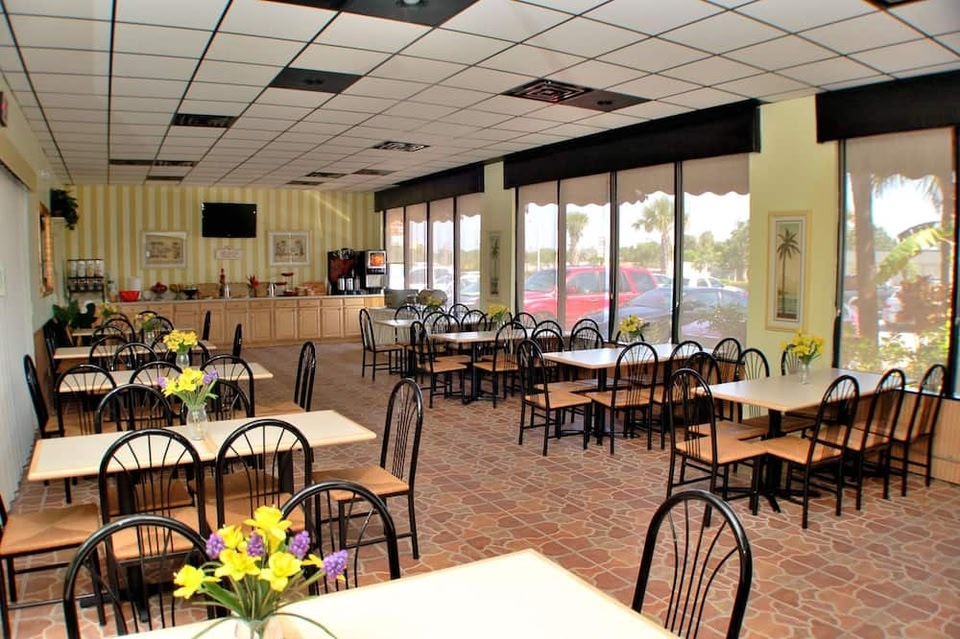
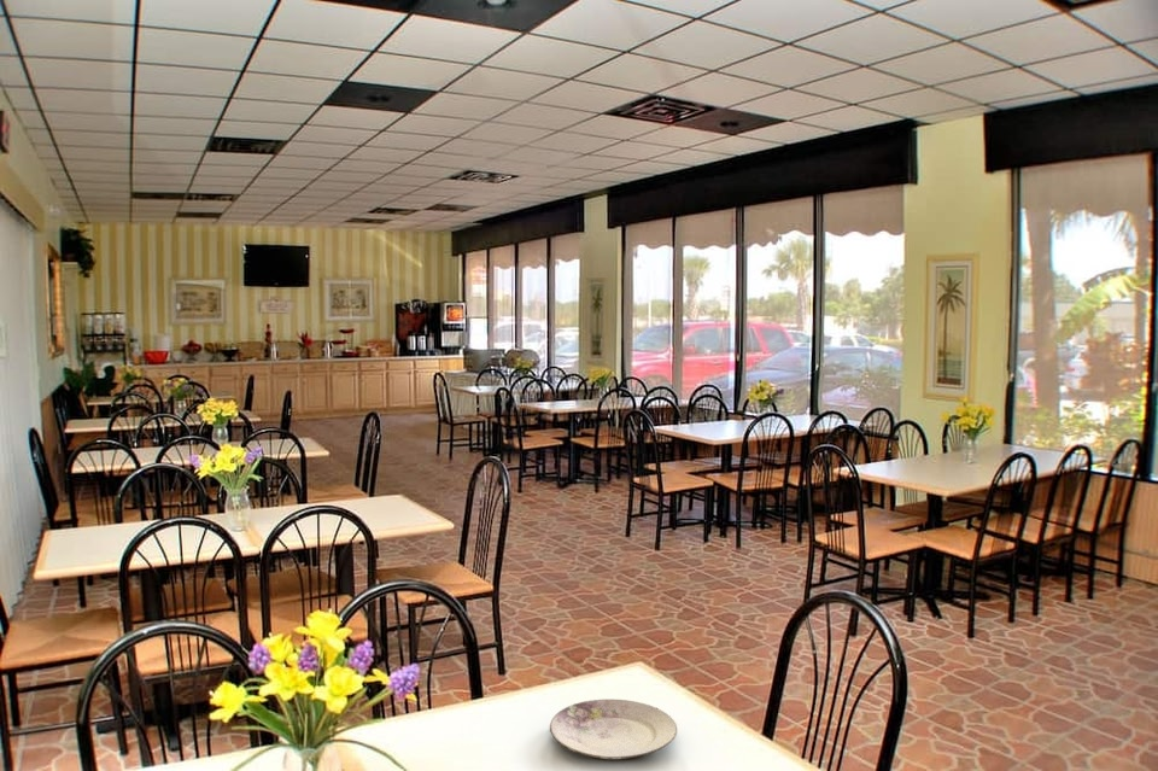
+ plate (613, 732)
